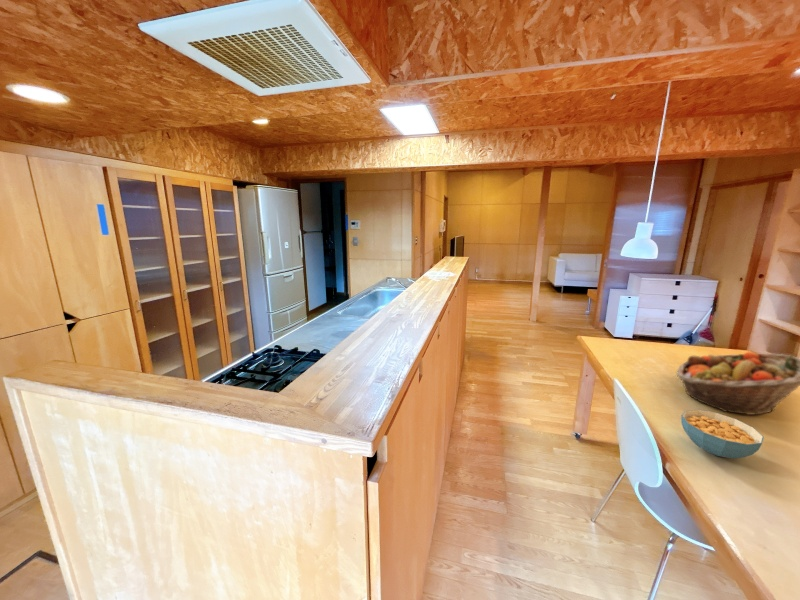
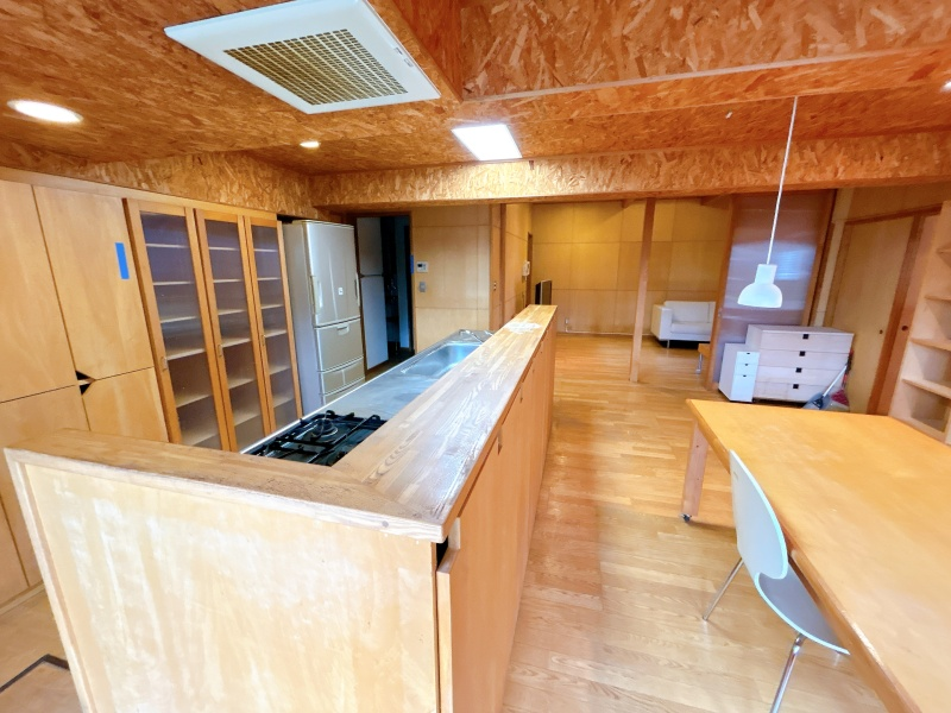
- fruit basket (737, 376)
- cereal bowl (717, 438)
